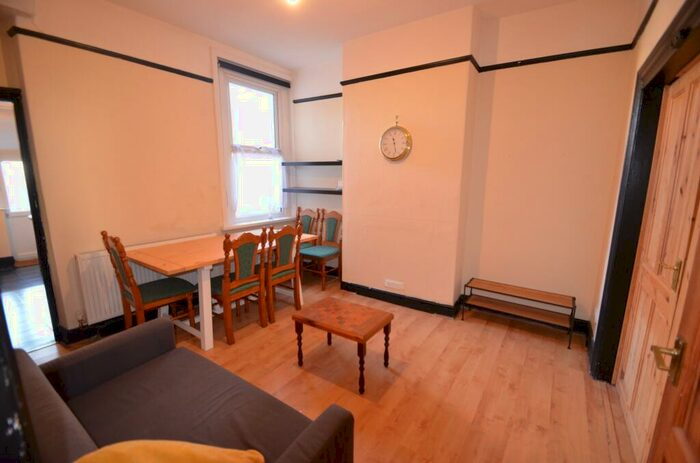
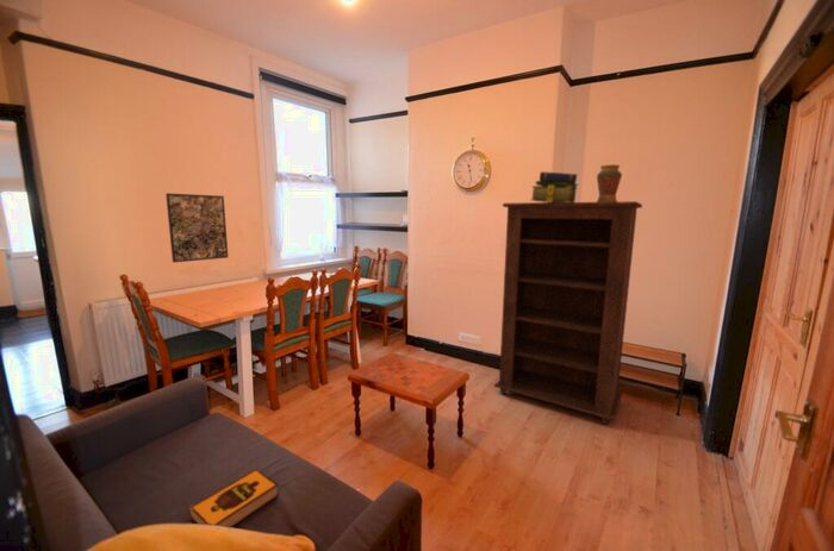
+ stack of books (555, 187)
+ bookshelf (562, 303)
+ hardback book (235, 499)
+ decorative vase (608, 184)
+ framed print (199, 227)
